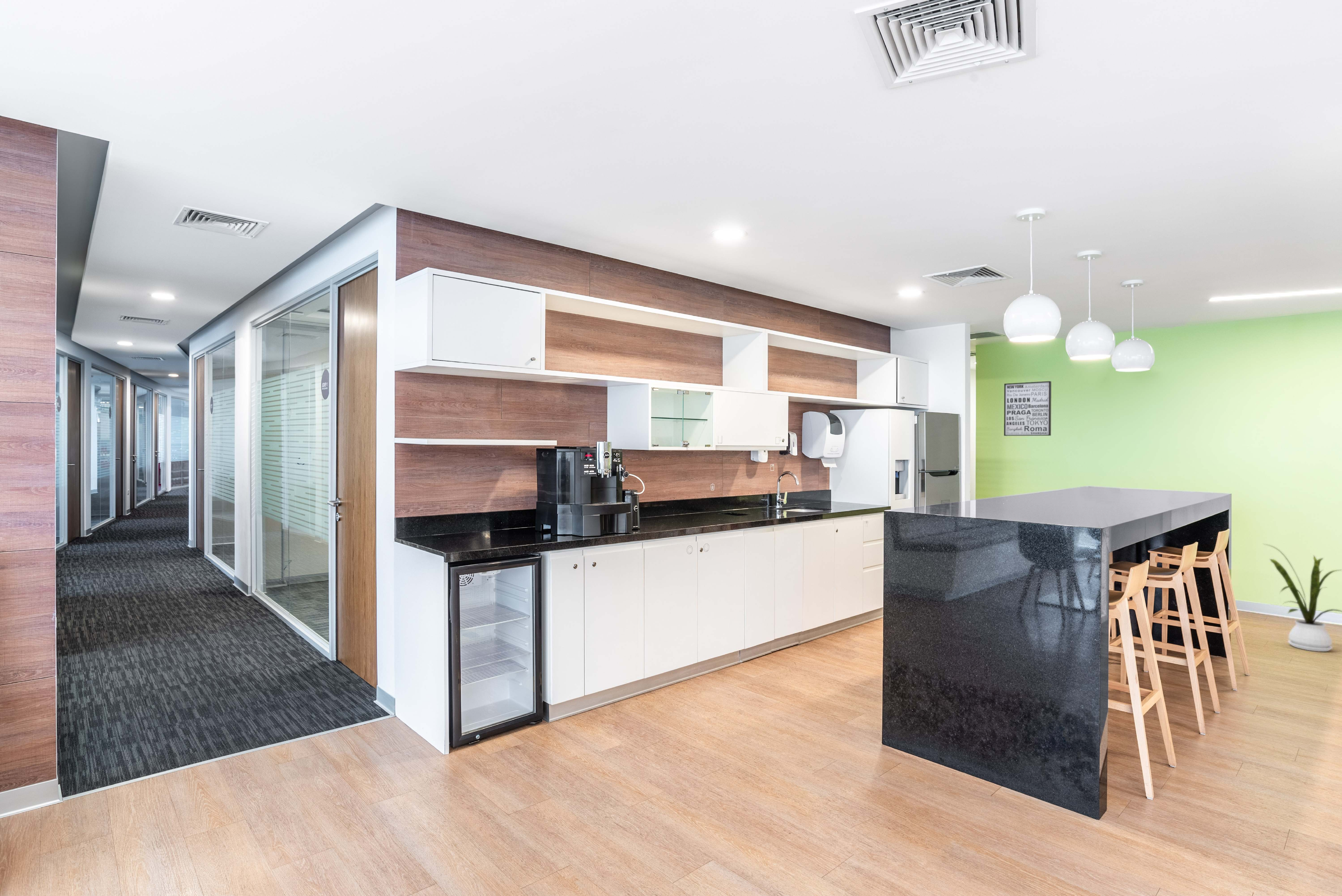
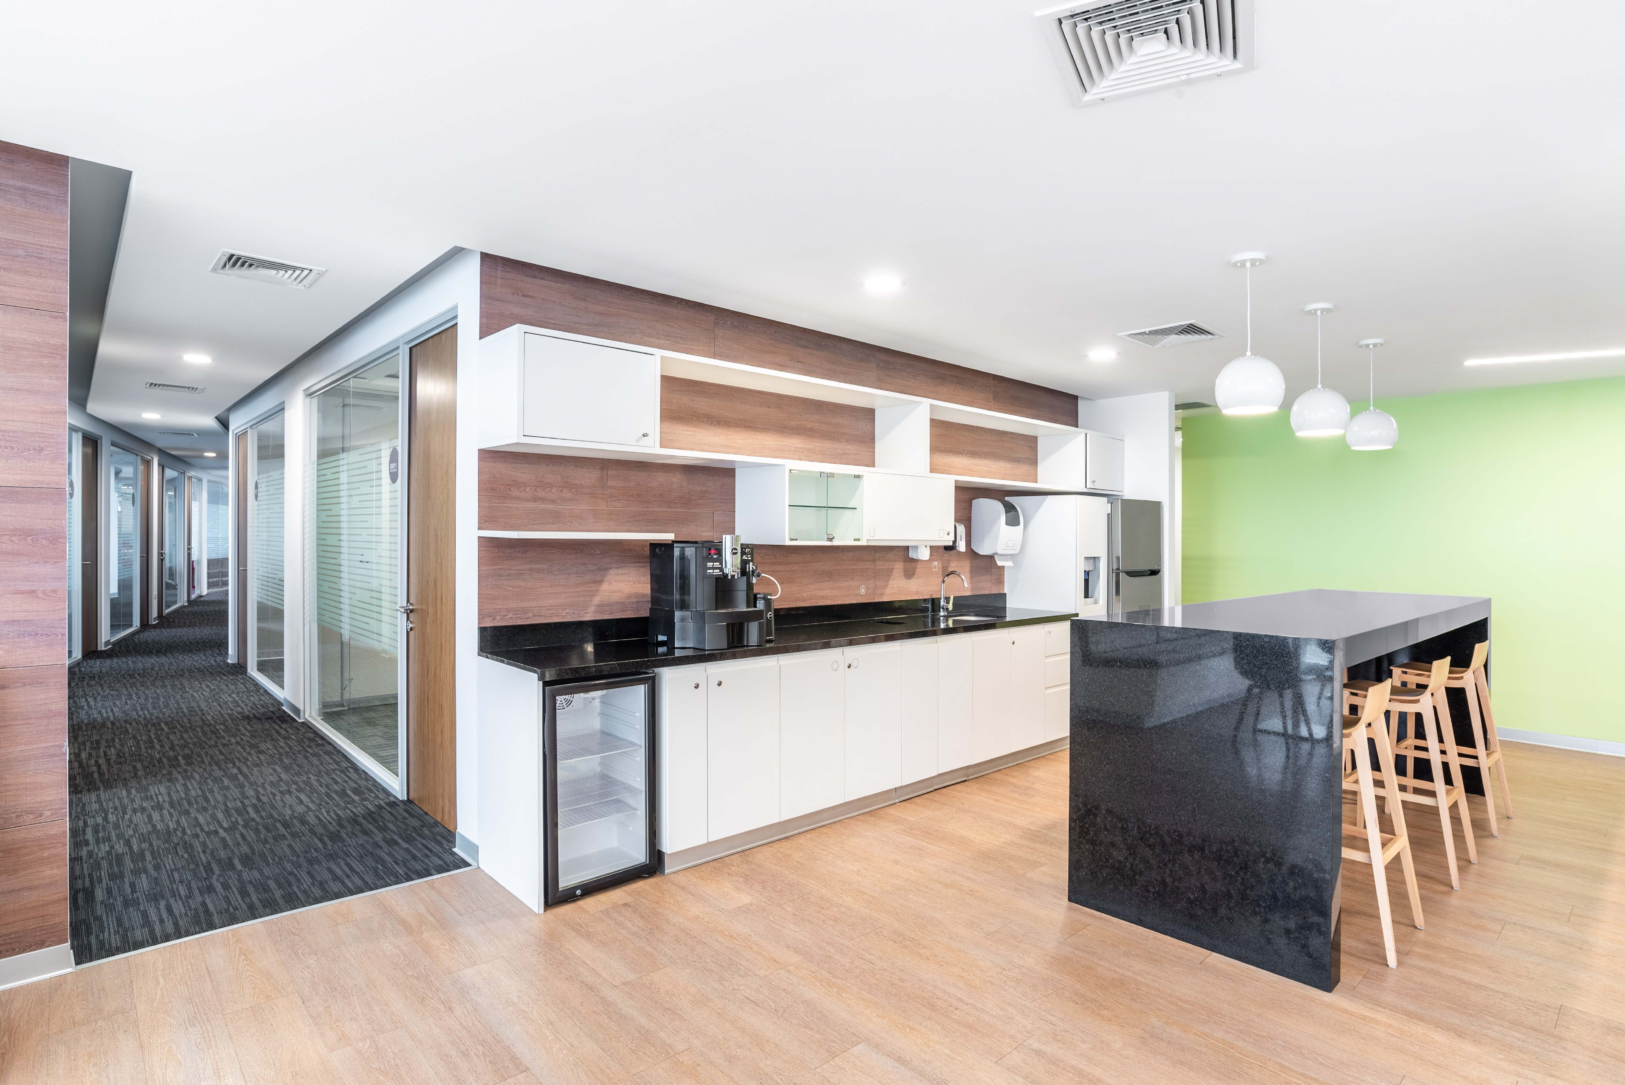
- wall art (1027, 409)
- house plant (1305, 596)
